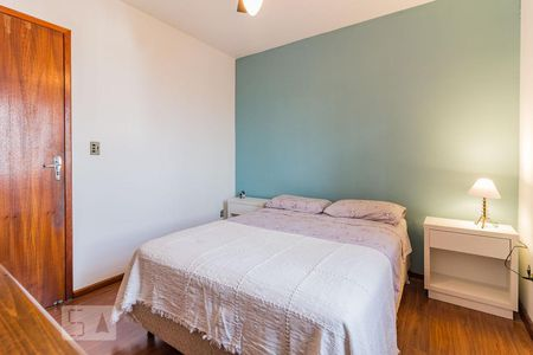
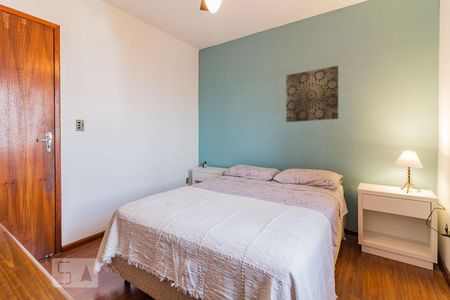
+ wall art (310, 95)
